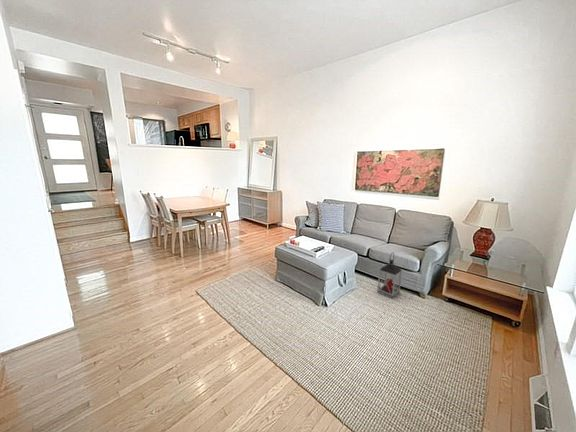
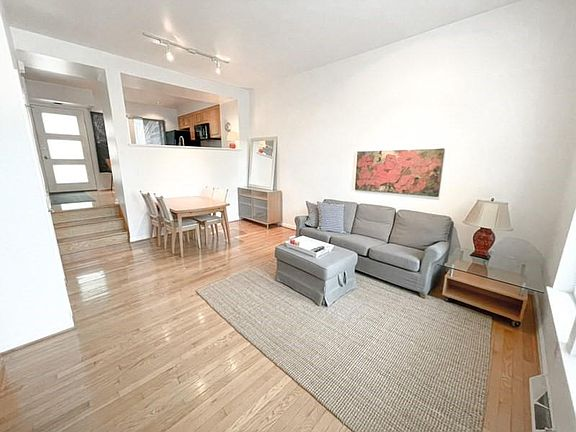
- lantern (390, 272)
